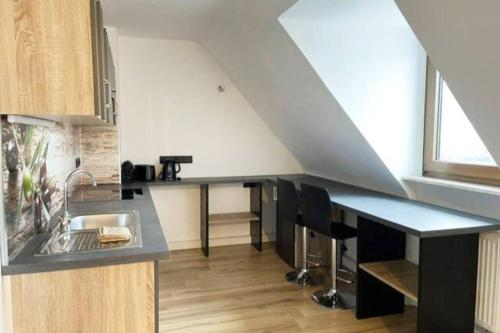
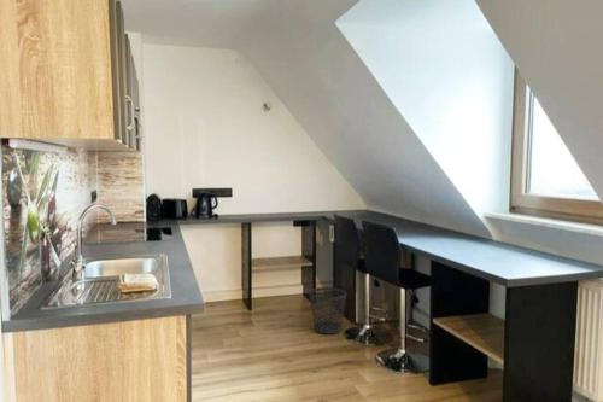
+ wastebasket (328, 310)
